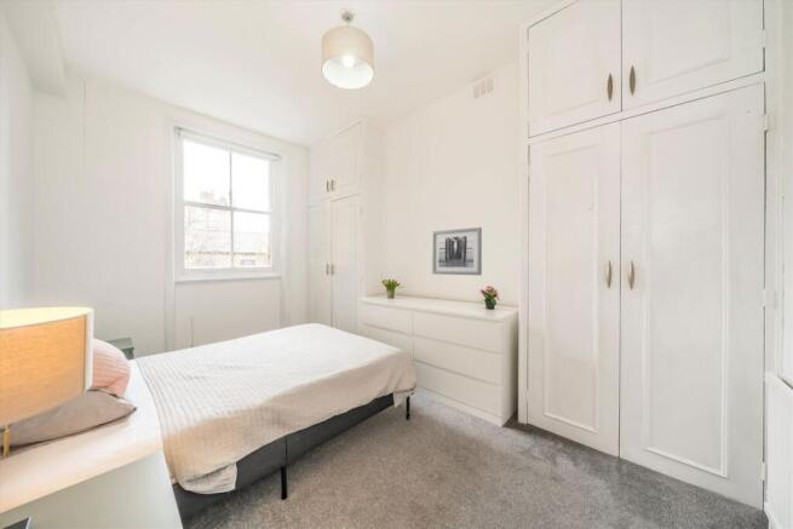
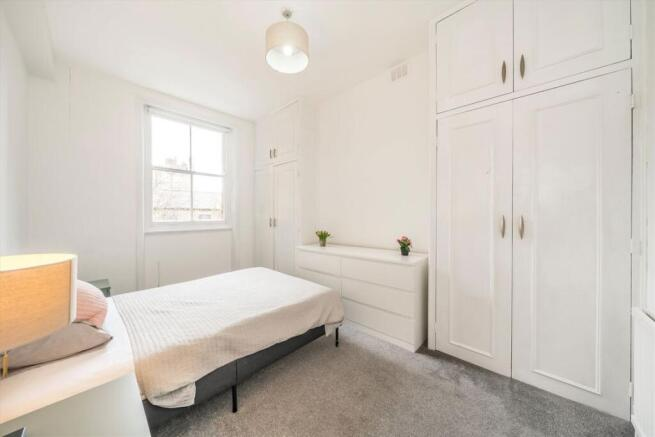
- wall art (455, 252)
